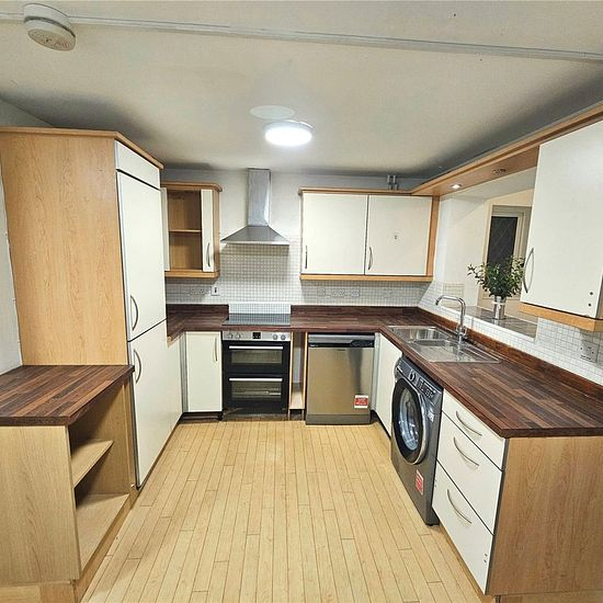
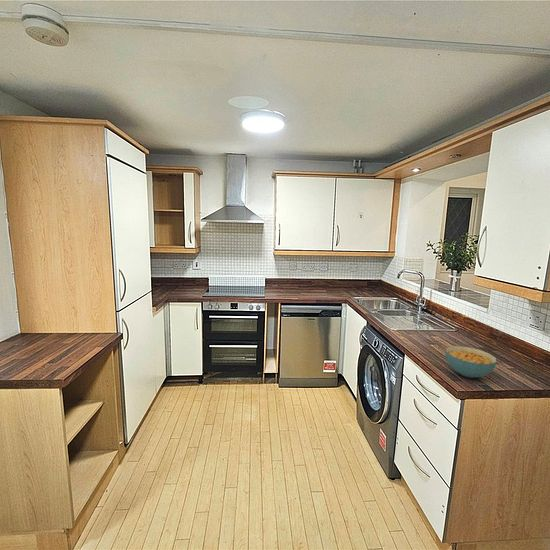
+ cereal bowl (468, 364)
